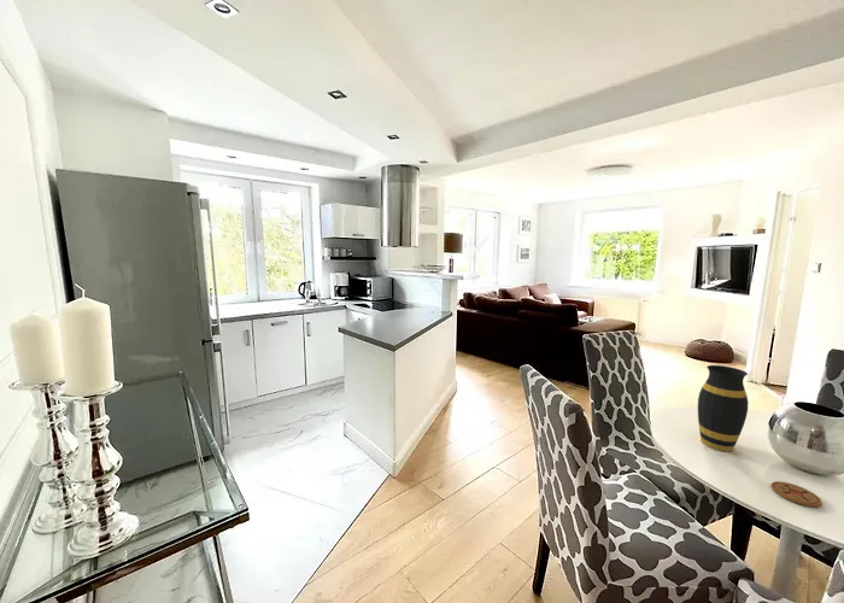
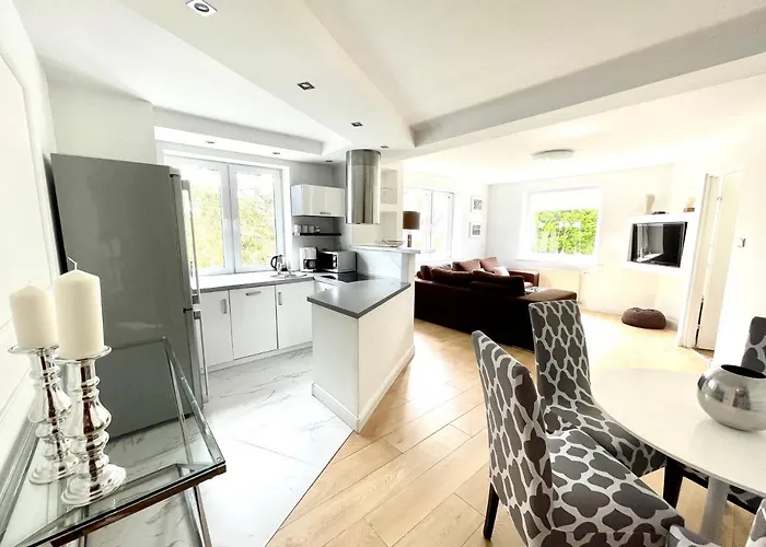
- coaster (795, 493)
- vase (721, 406)
